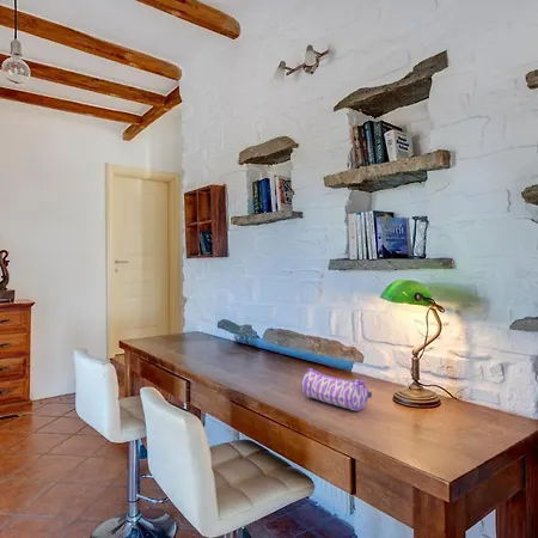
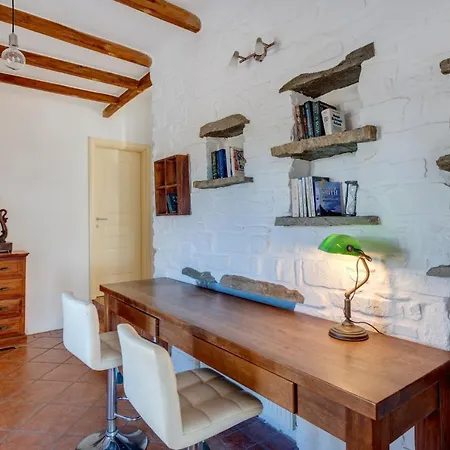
- pencil case (334, 389)
